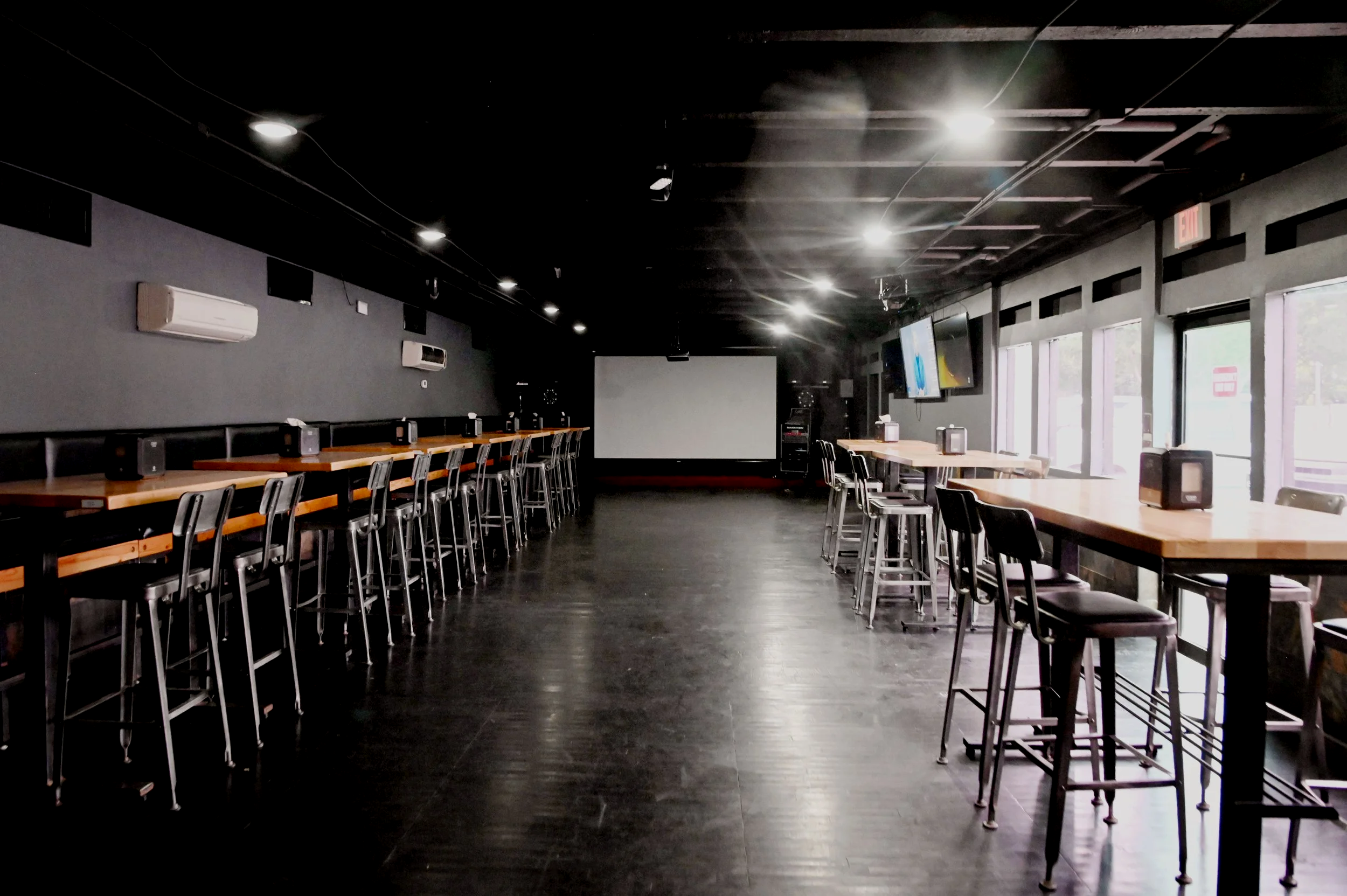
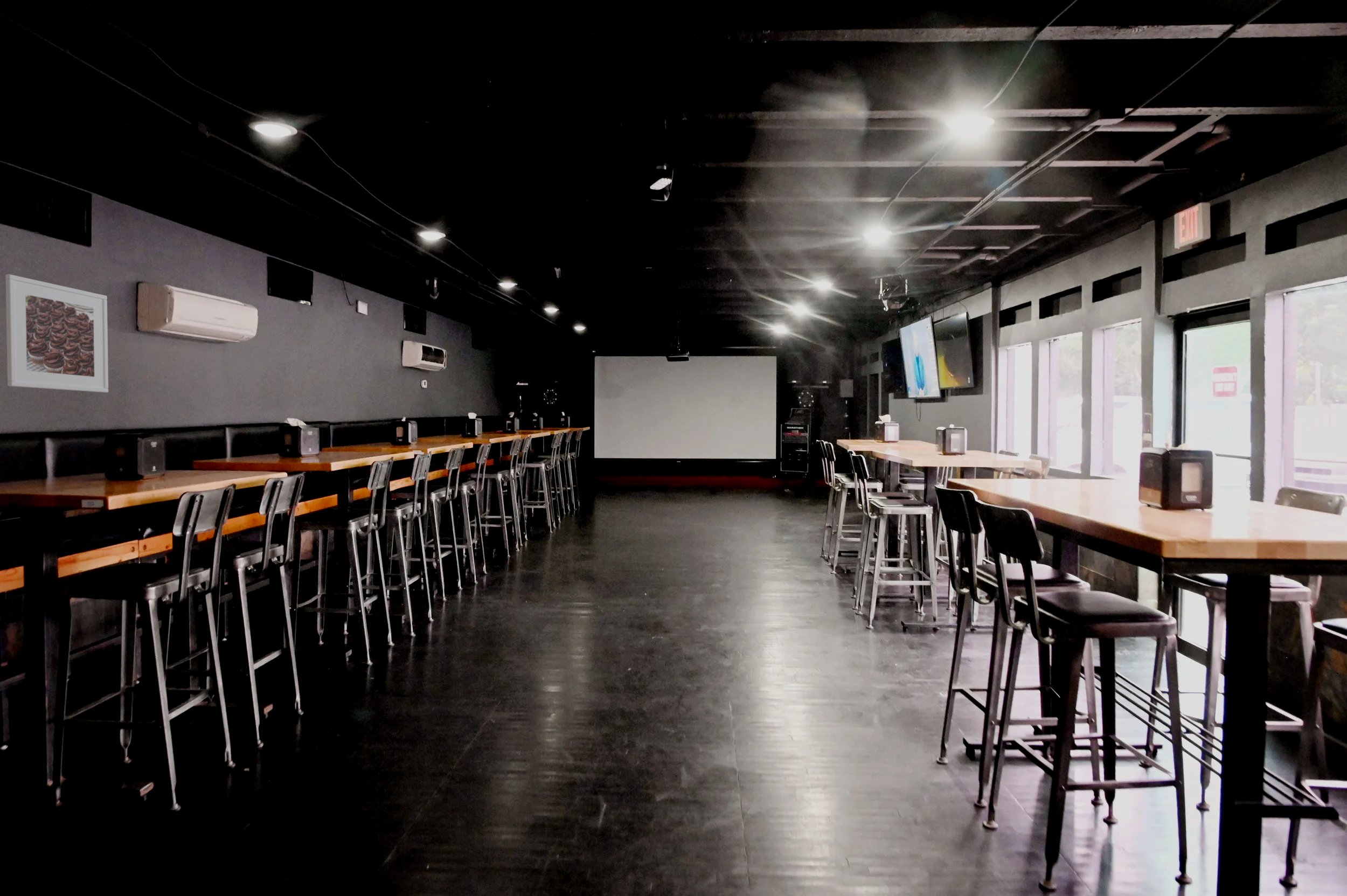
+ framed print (60, 337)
